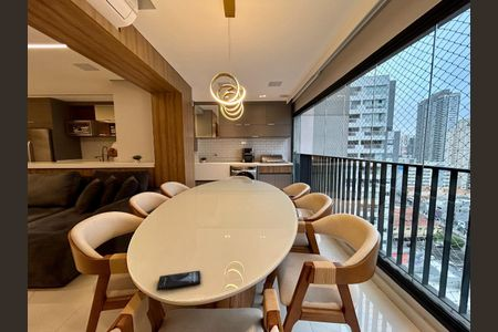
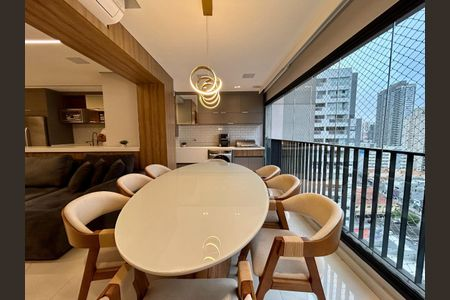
- smartphone (179, 279)
